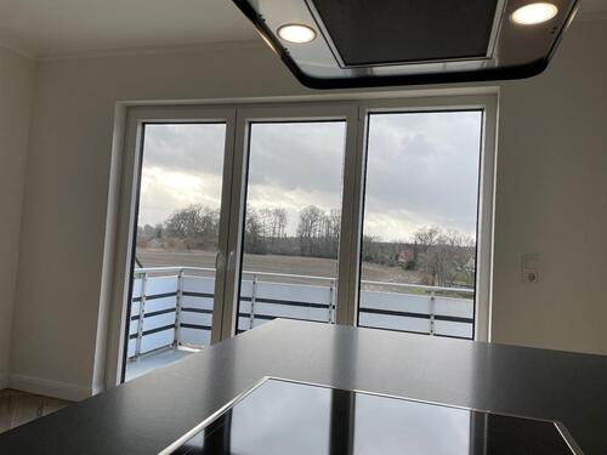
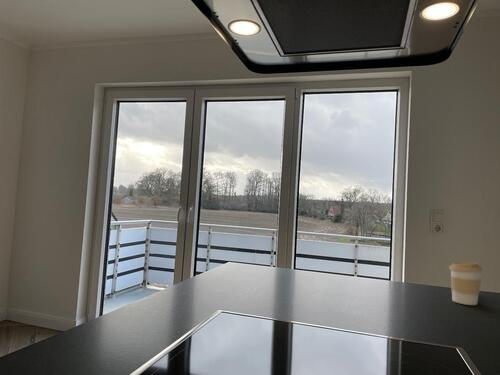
+ coffee cup (465, 282)
